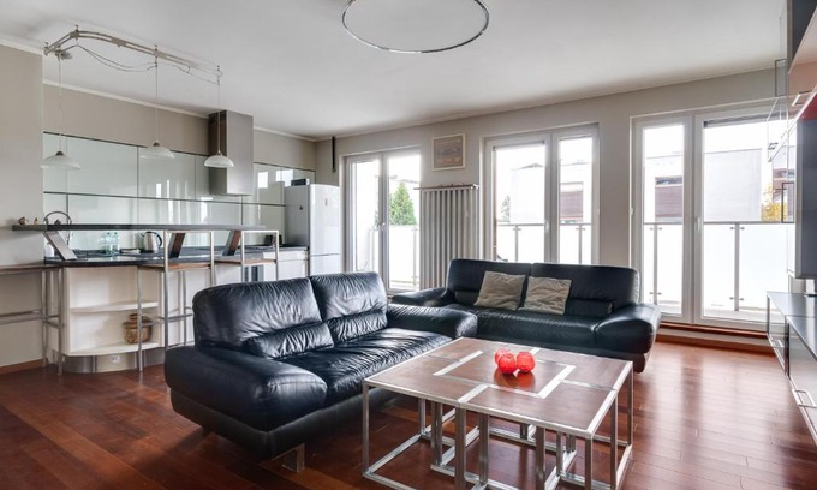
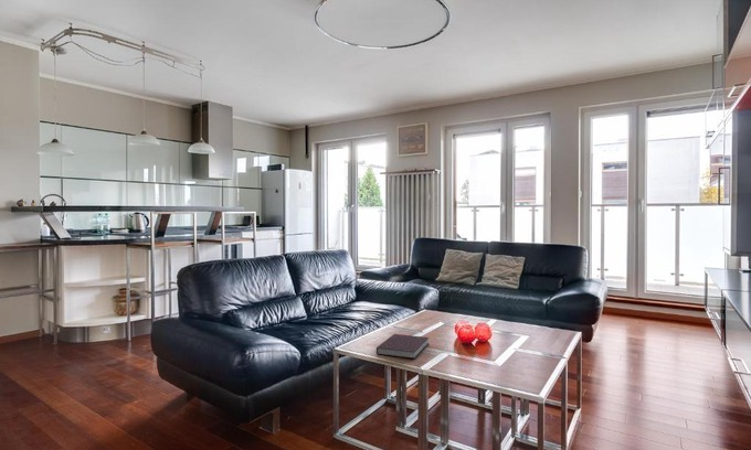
+ notebook (403, 345)
